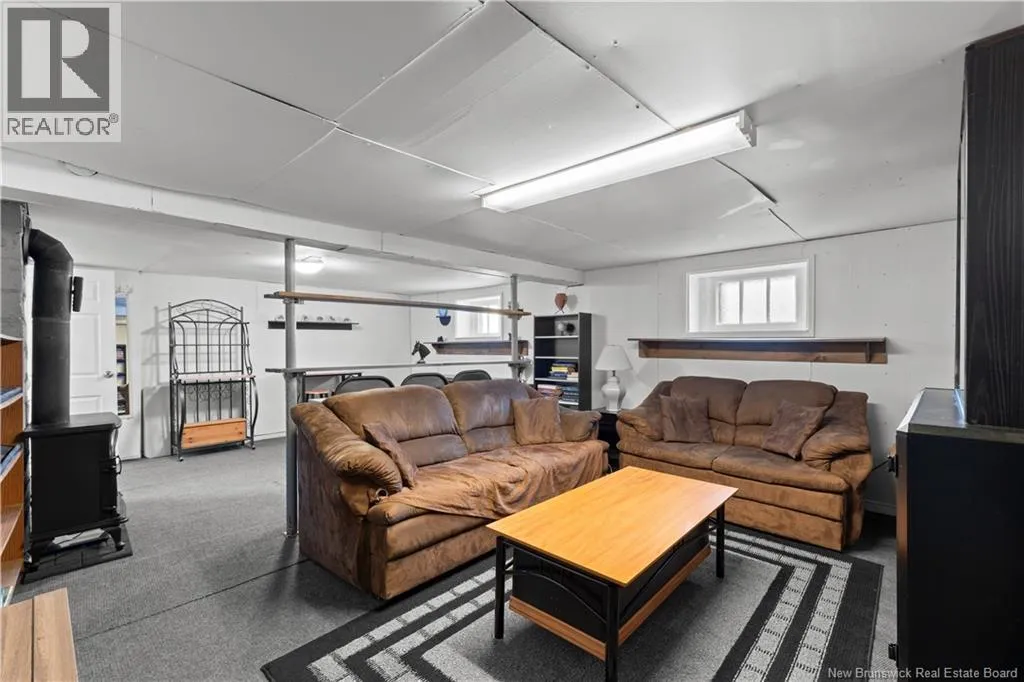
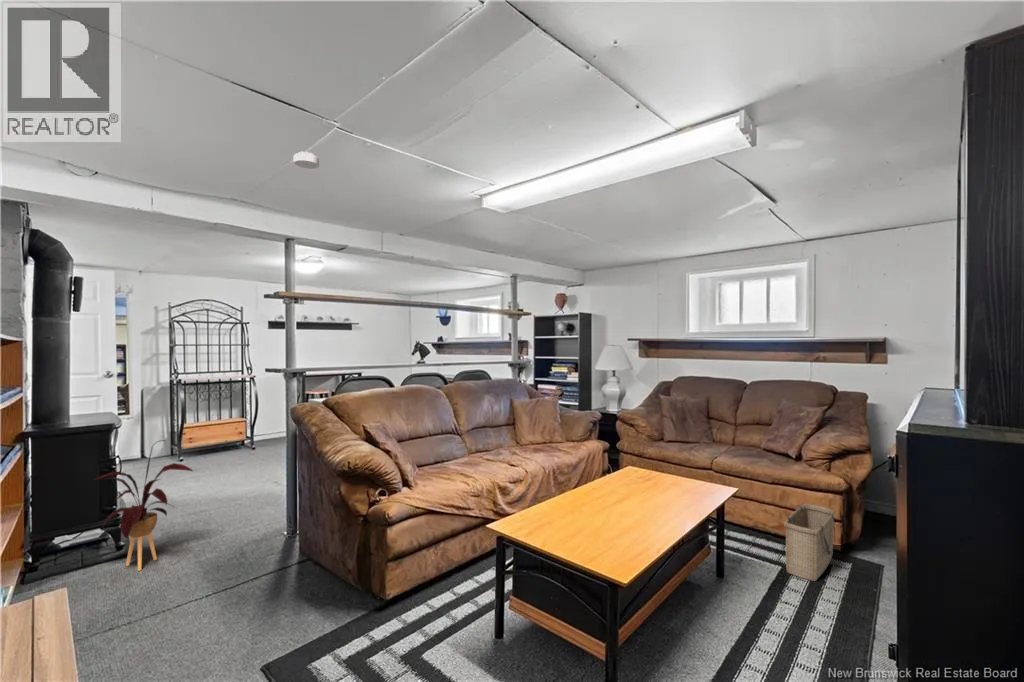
+ house plant (140, 505)
+ basket (810, 540)
+ smoke detector (306, 158)
